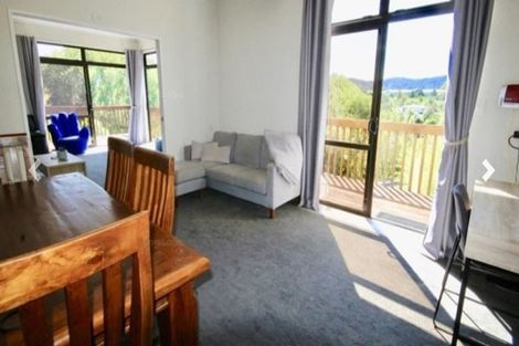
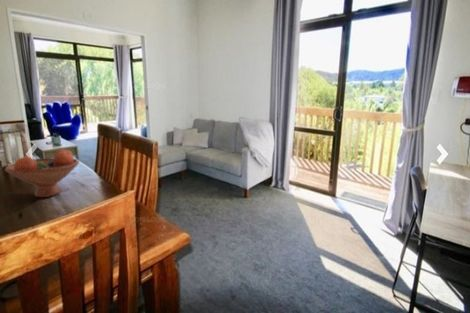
+ fruit bowl (45, 173)
